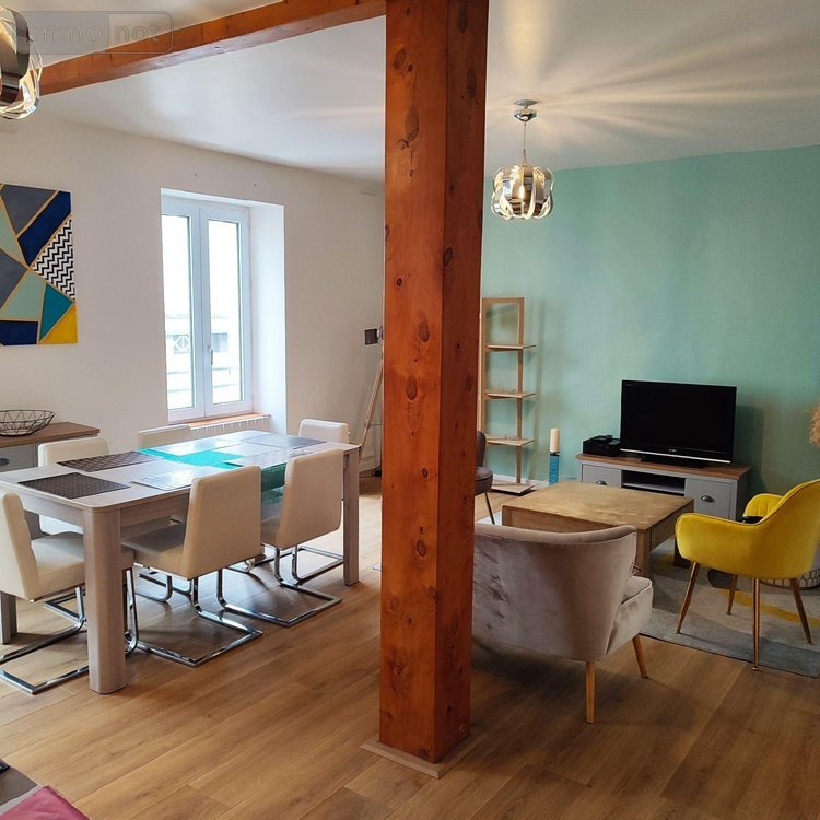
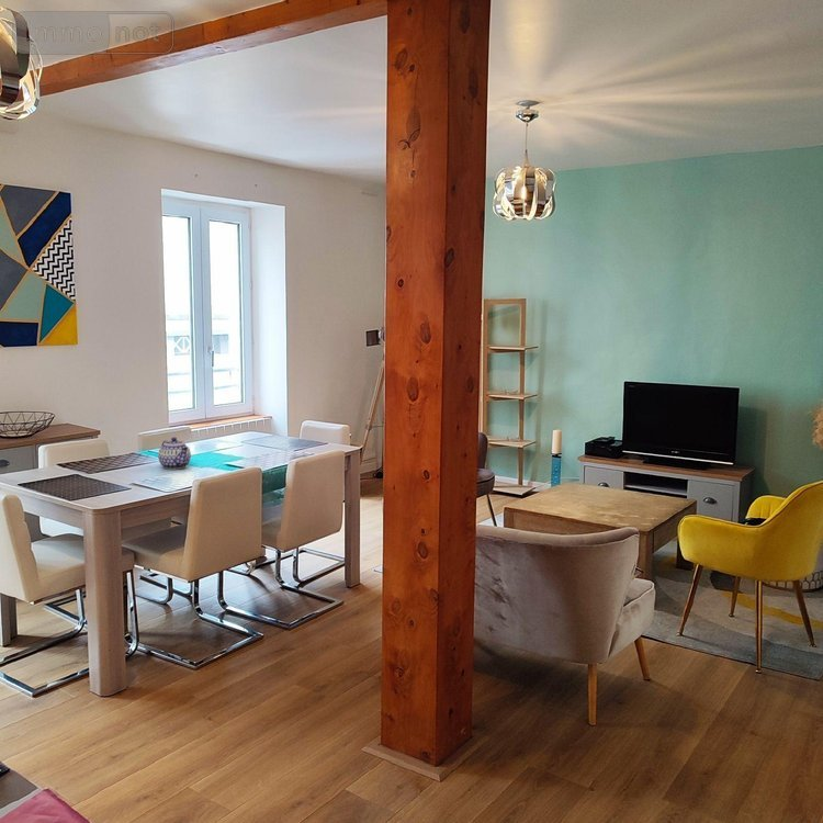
+ teapot (174, 452)
